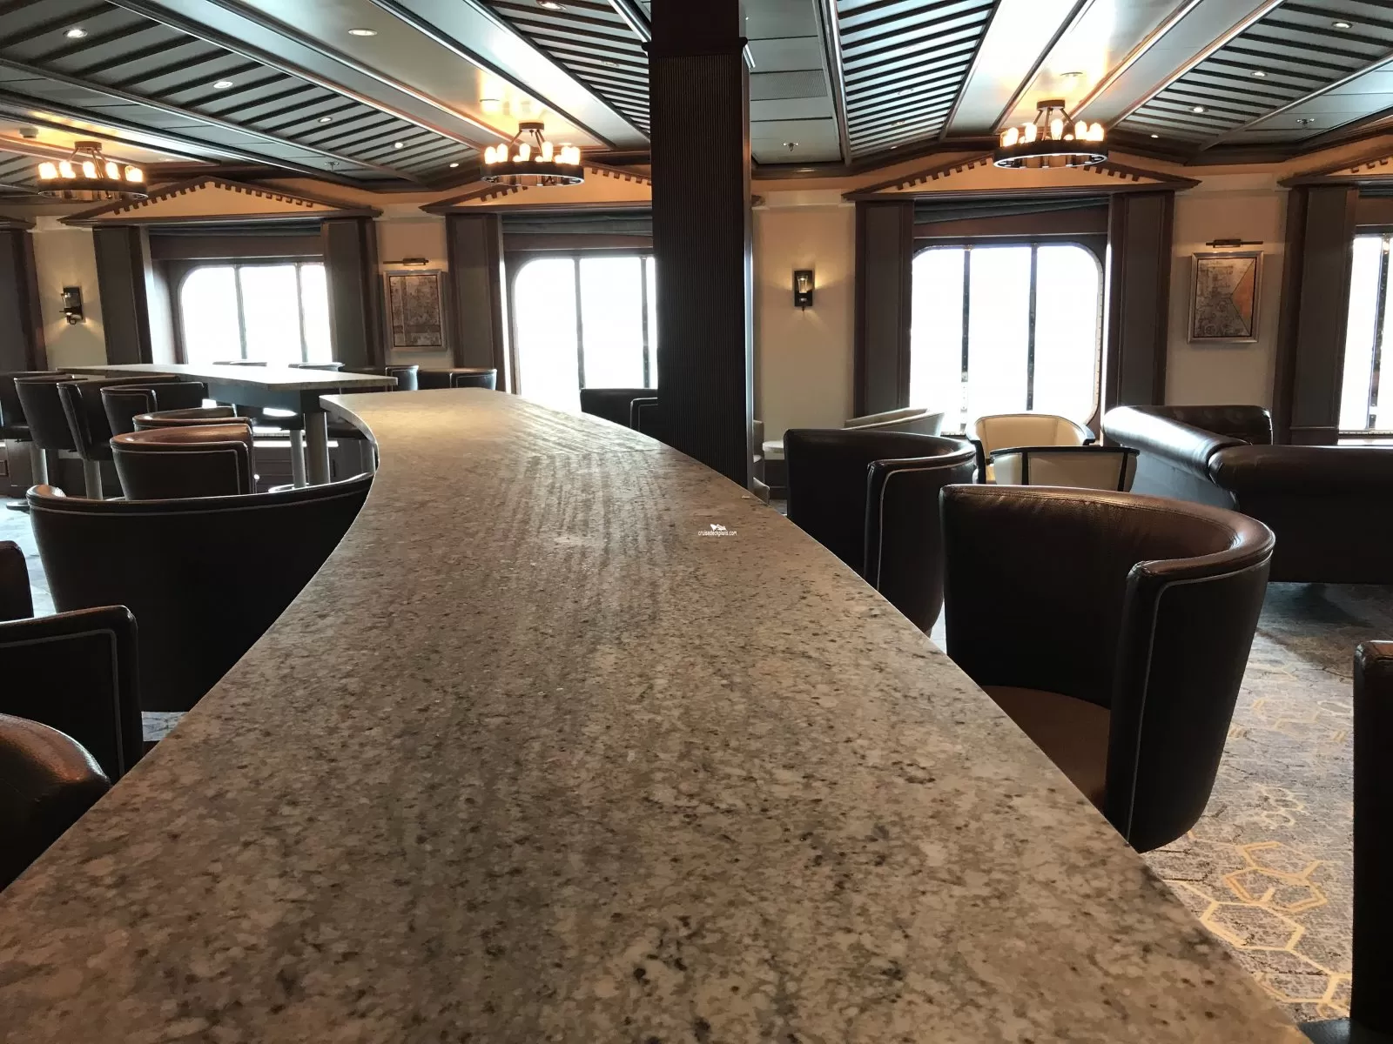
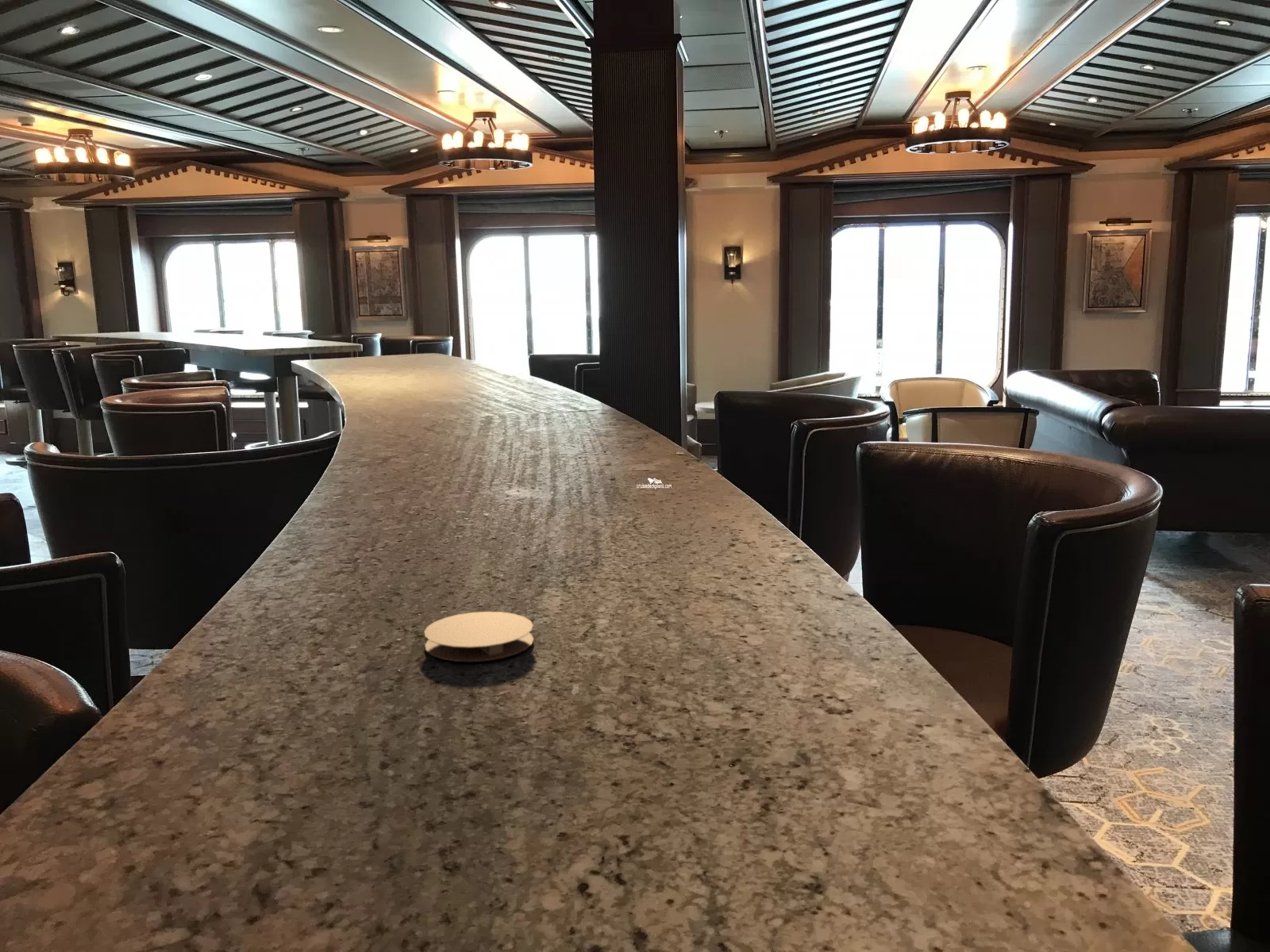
+ coaster (479, 635)
